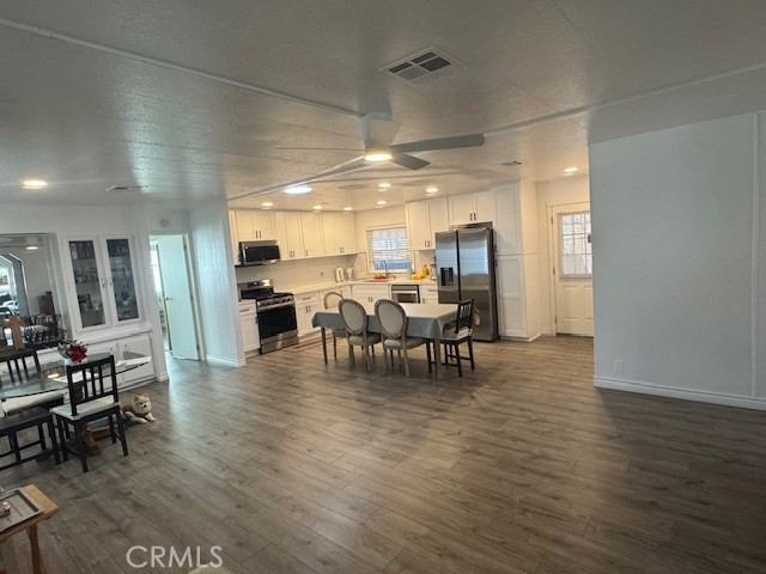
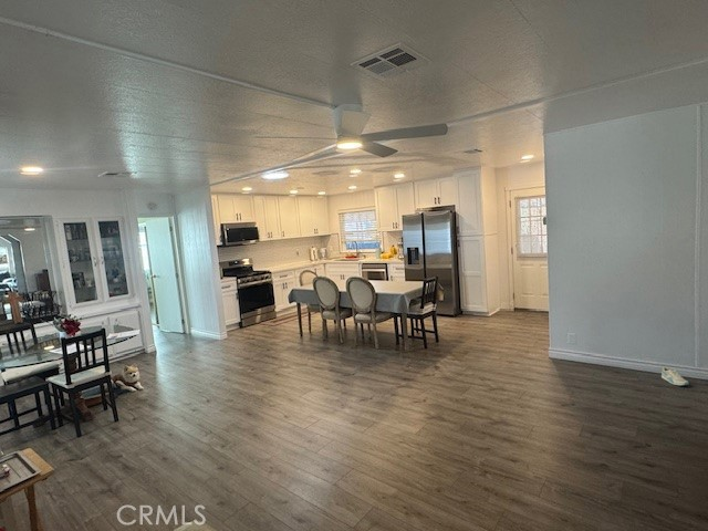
+ sneaker (674, 376)
